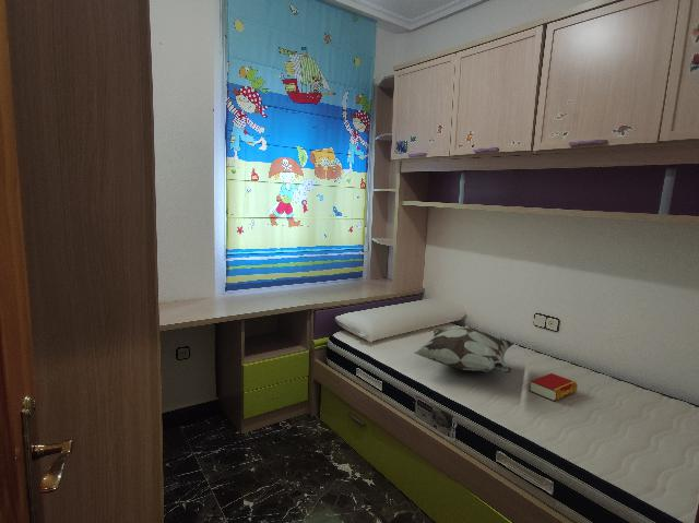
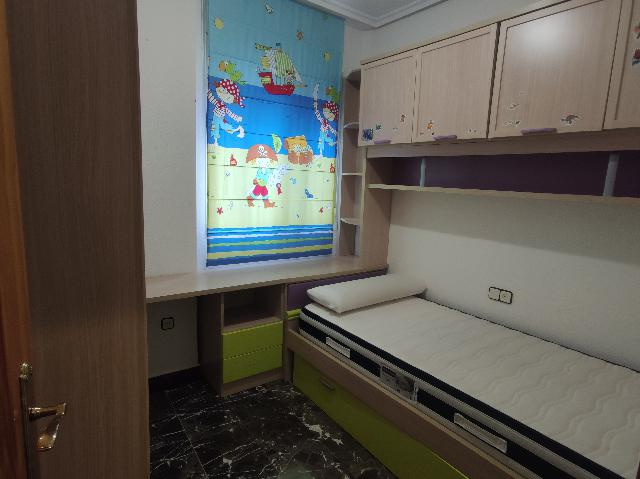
- decorative pillow (466, 348)
- book (553, 387)
